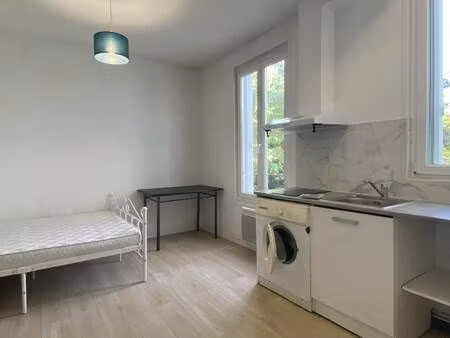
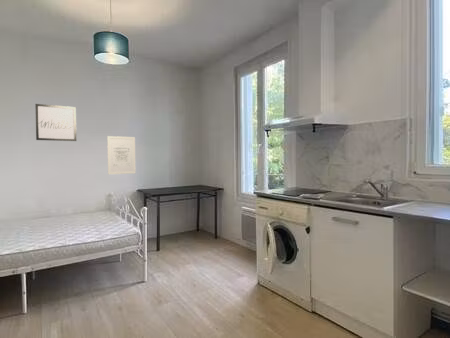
+ wall art (121, 155)
+ wall art (56, 123)
